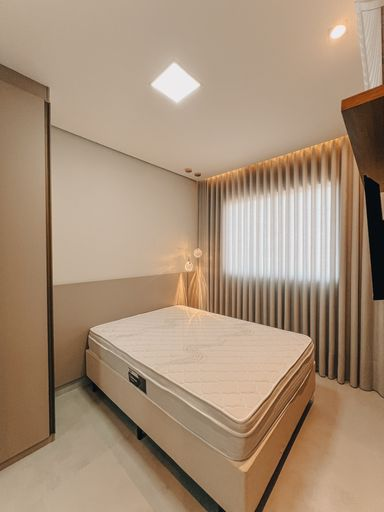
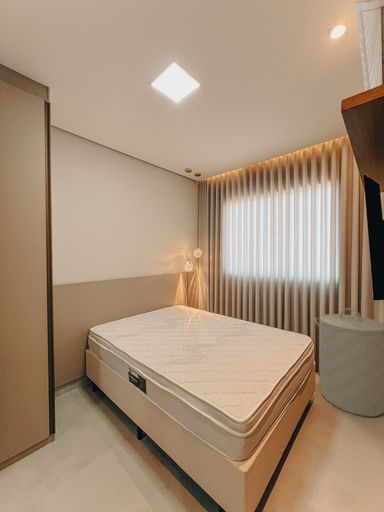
+ laundry hamper (350, 353)
